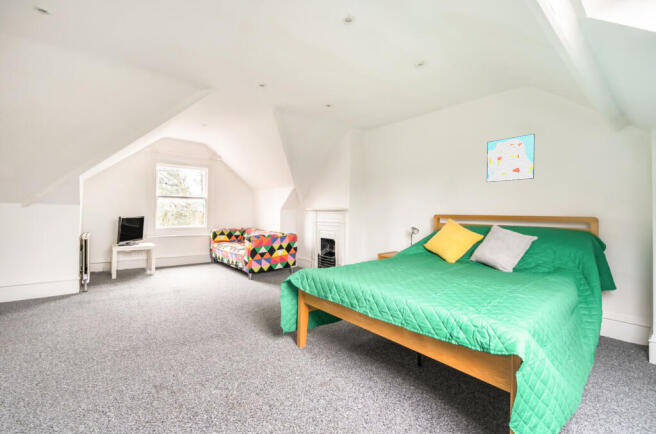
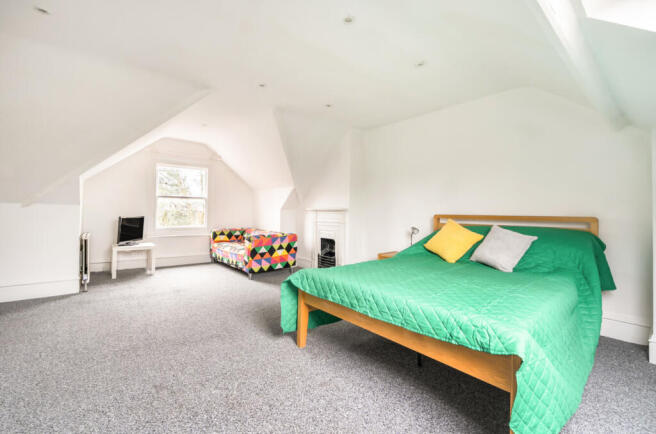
- wall art (509, 159)
